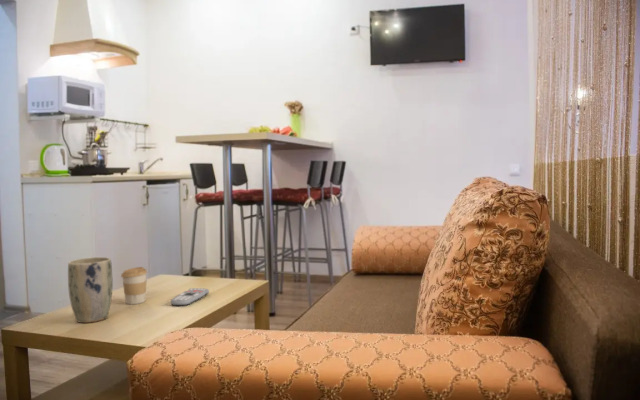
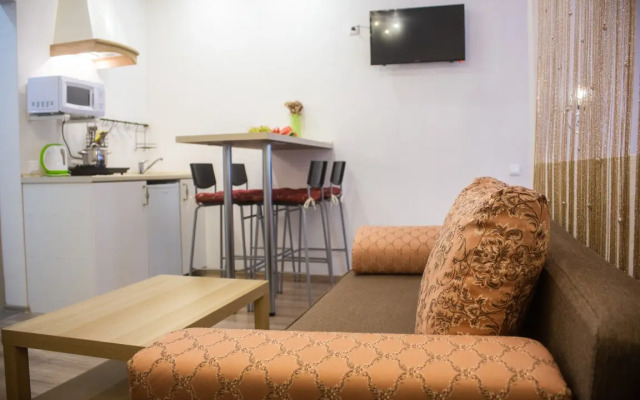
- coffee cup (134, 284)
- remote control (189, 297)
- plant pot (91, 289)
